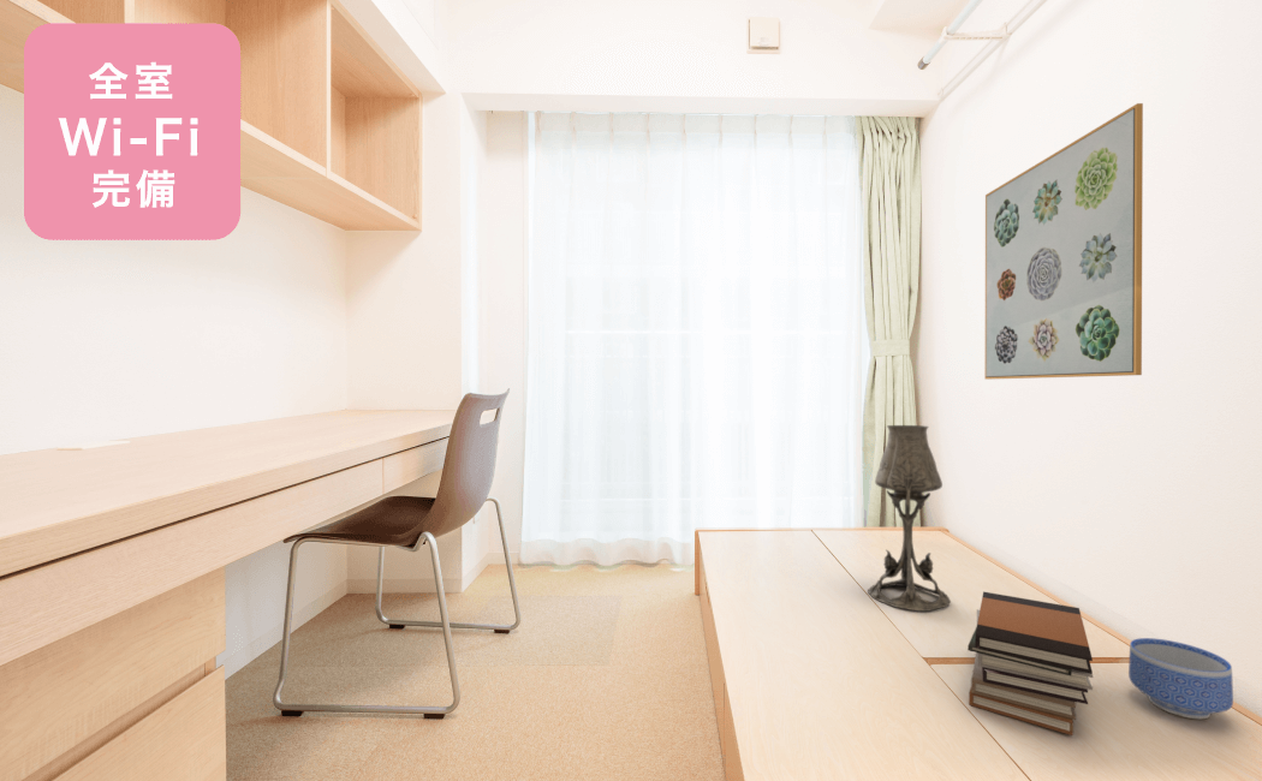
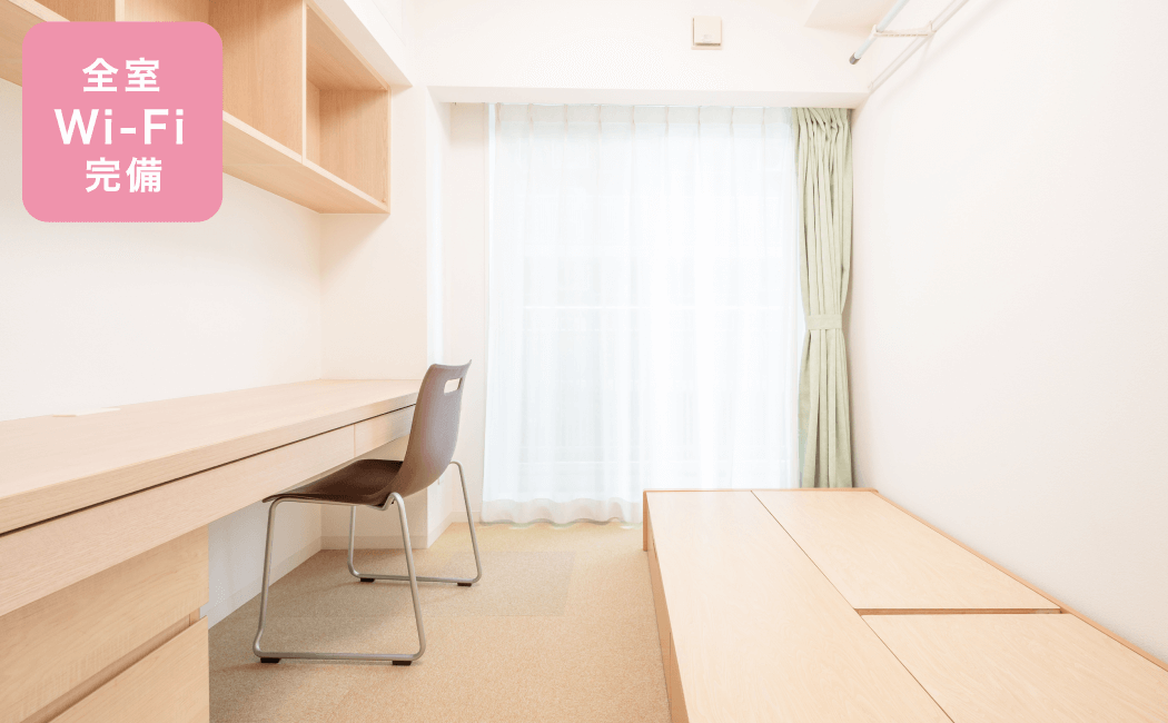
- wall art (1048, 267)
- bowl (1178, 680)
- book stack (1026, 654)
- table lamp (907, 511)
